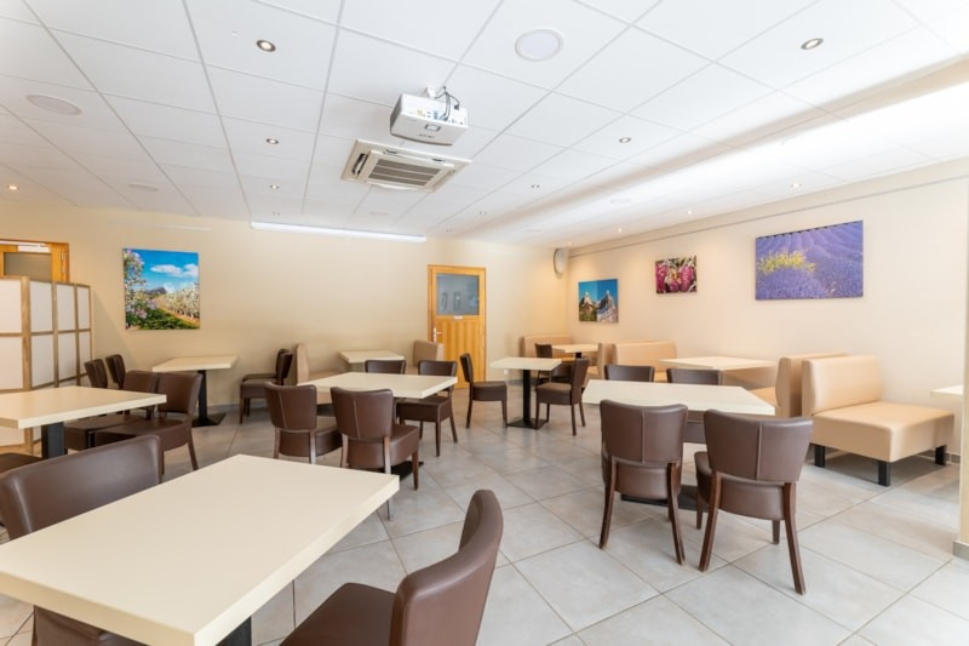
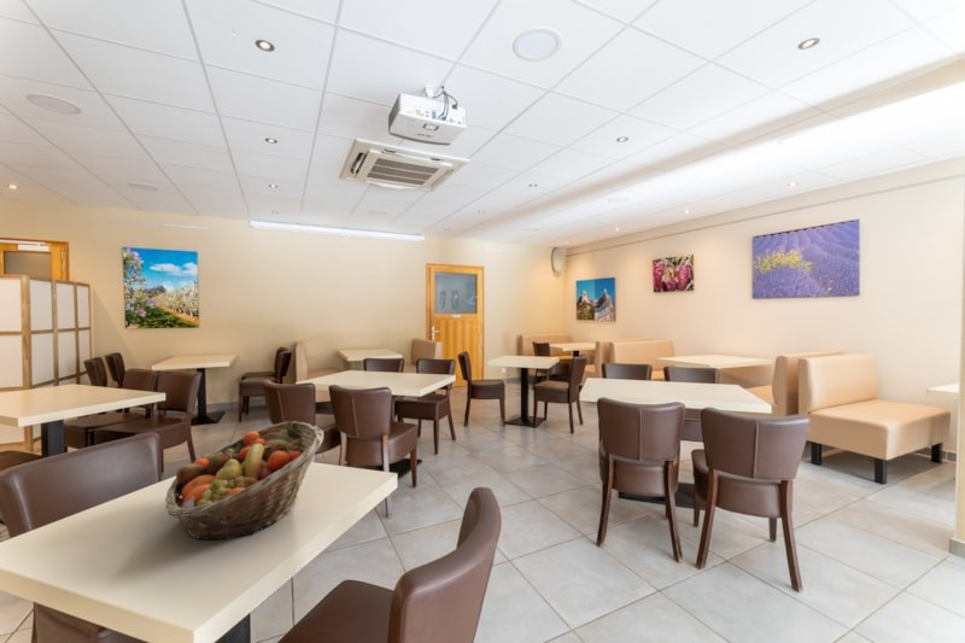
+ fruit basket (250, 472)
